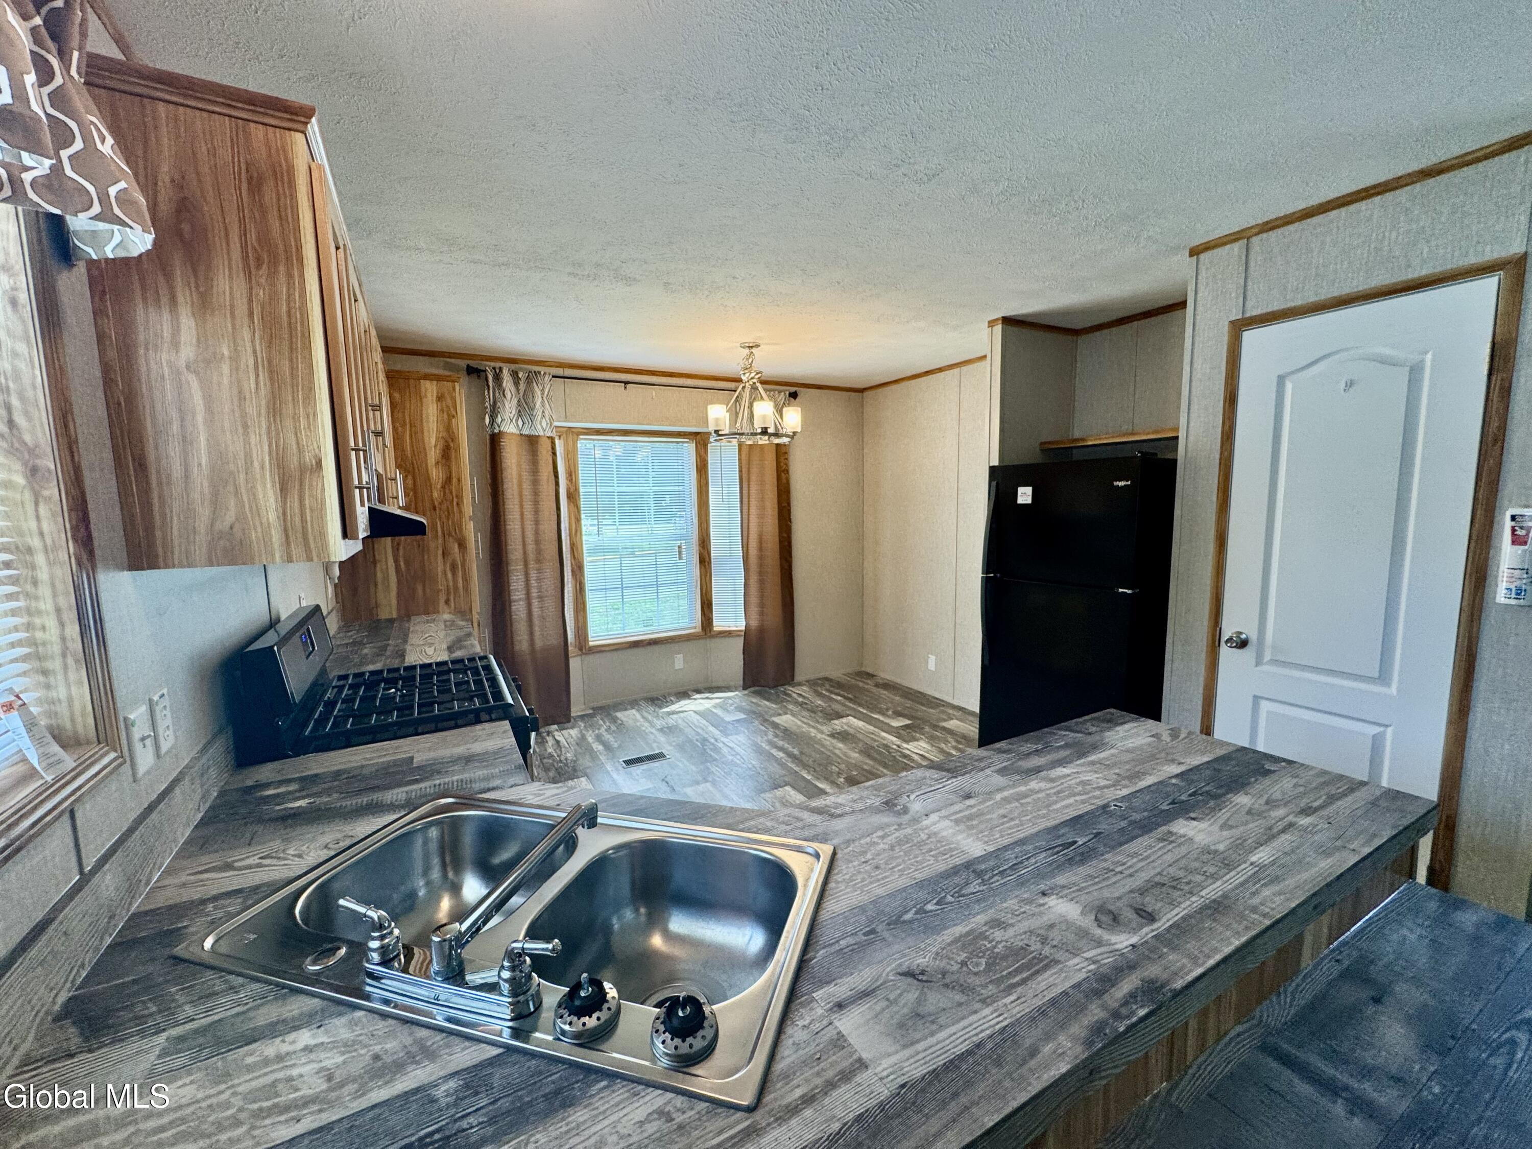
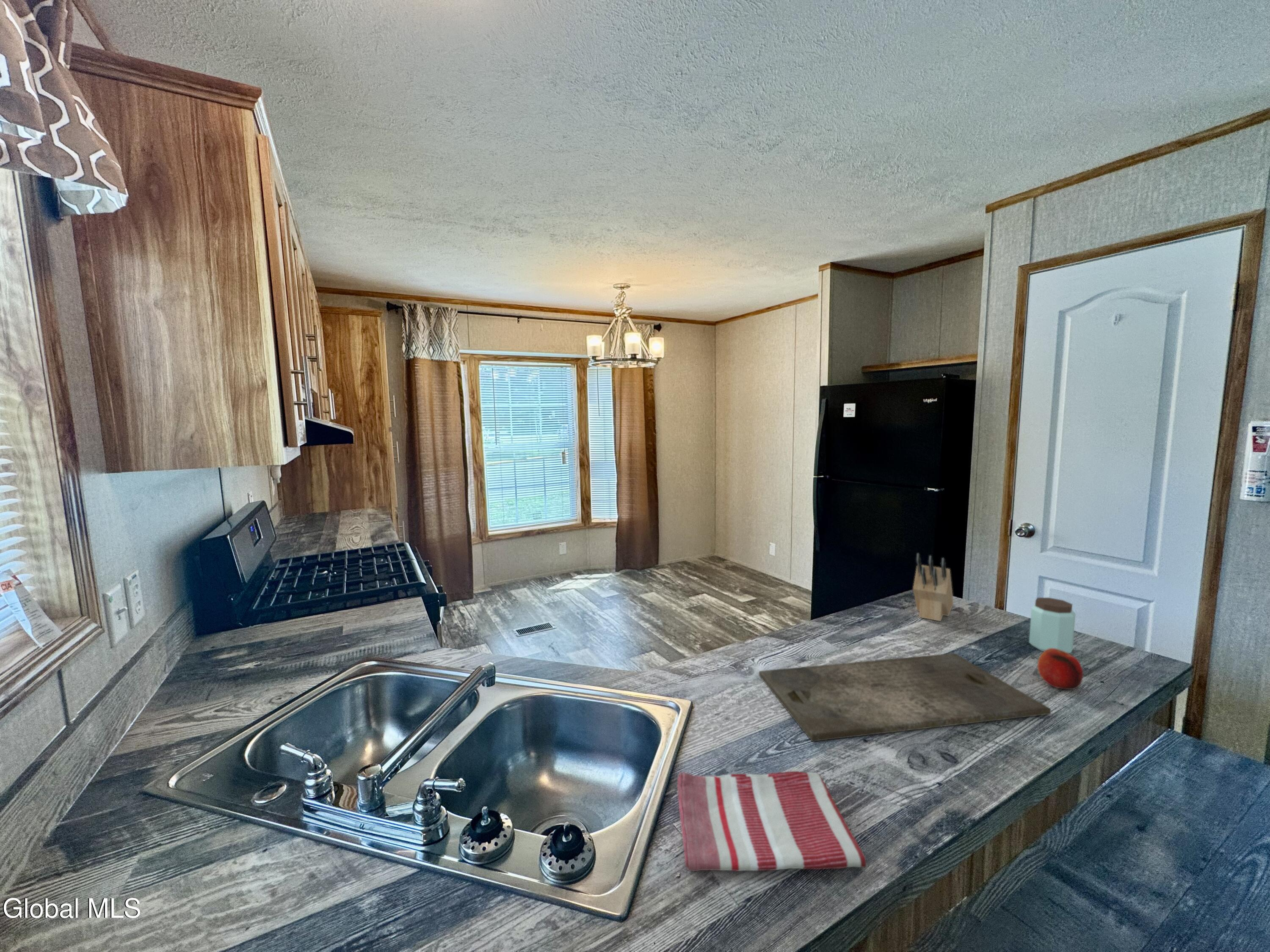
+ cutting board (893, 691)
+ dish towel (761, 816)
+ knife block (934, 581)
+ peanut butter (1052, 625)
+ fruit (1060, 668)
